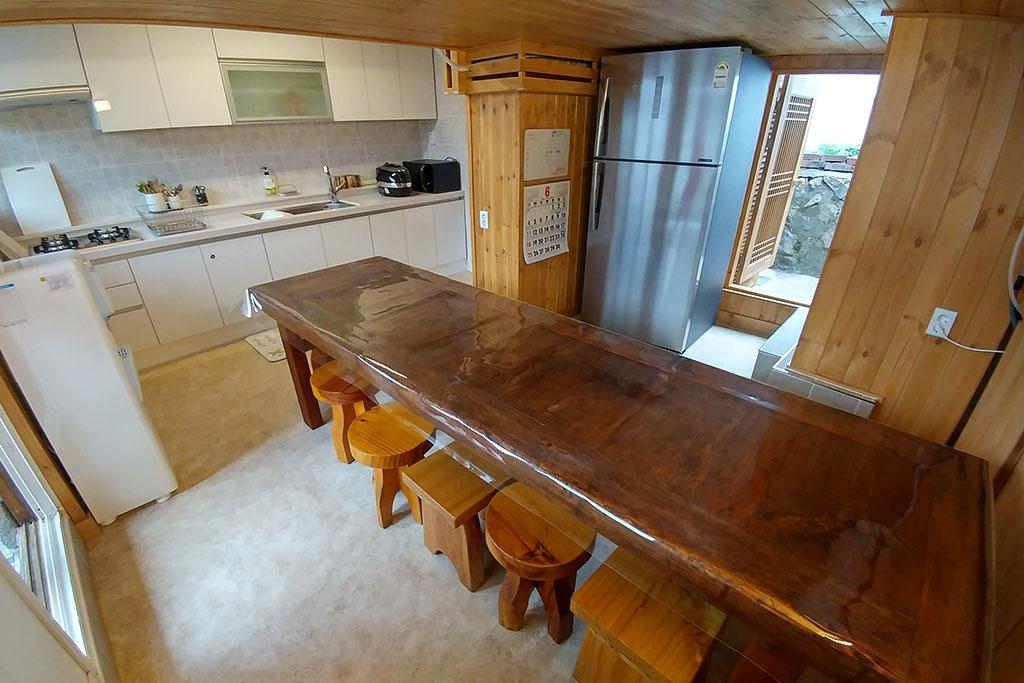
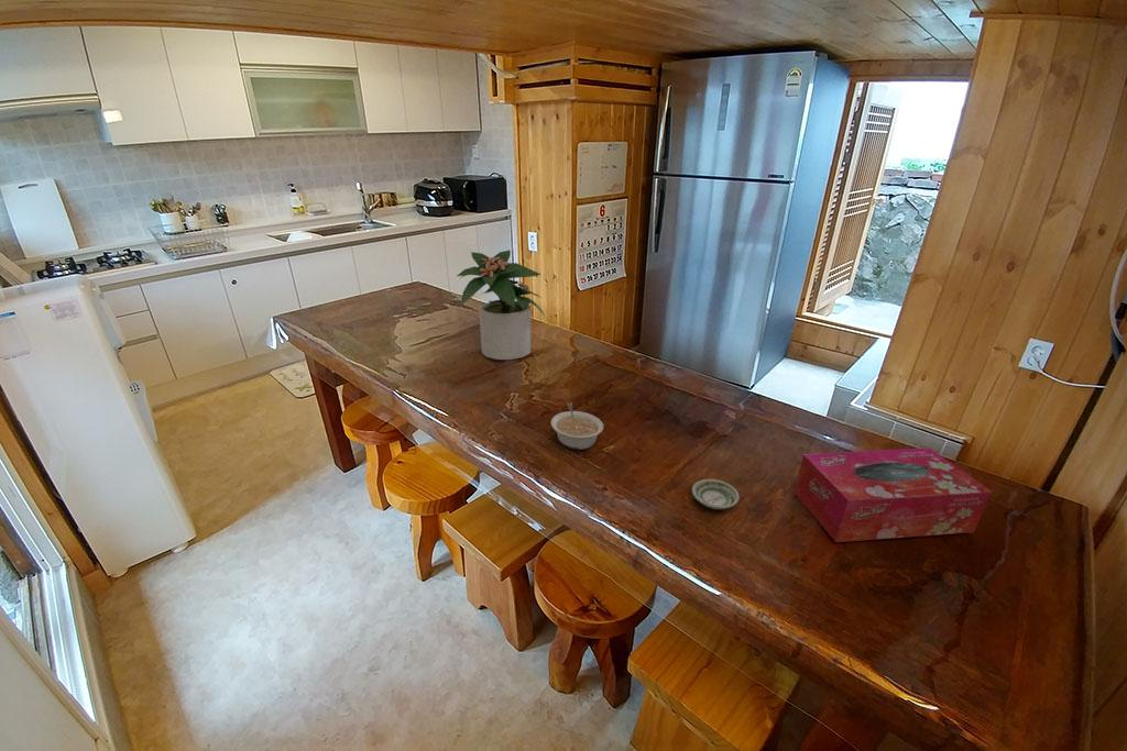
+ legume (575, 429)
+ tissue box (885, 492)
+ saucer (714, 496)
+ potted plant (501, 306)
